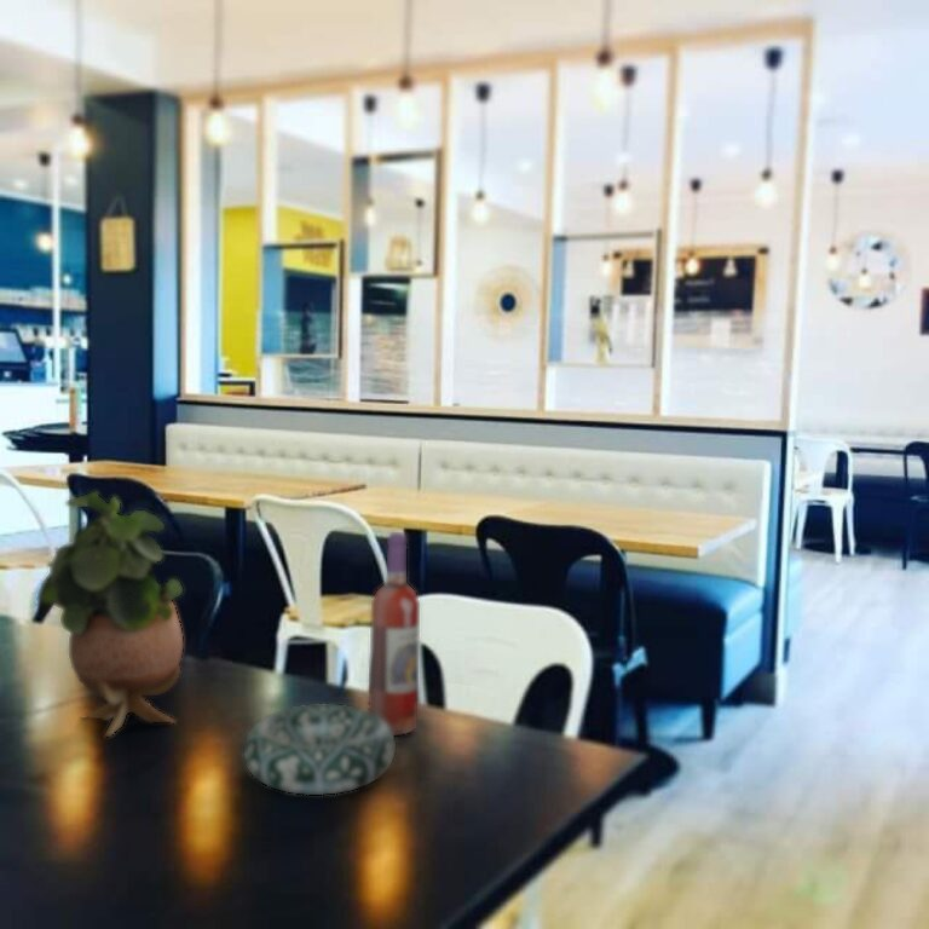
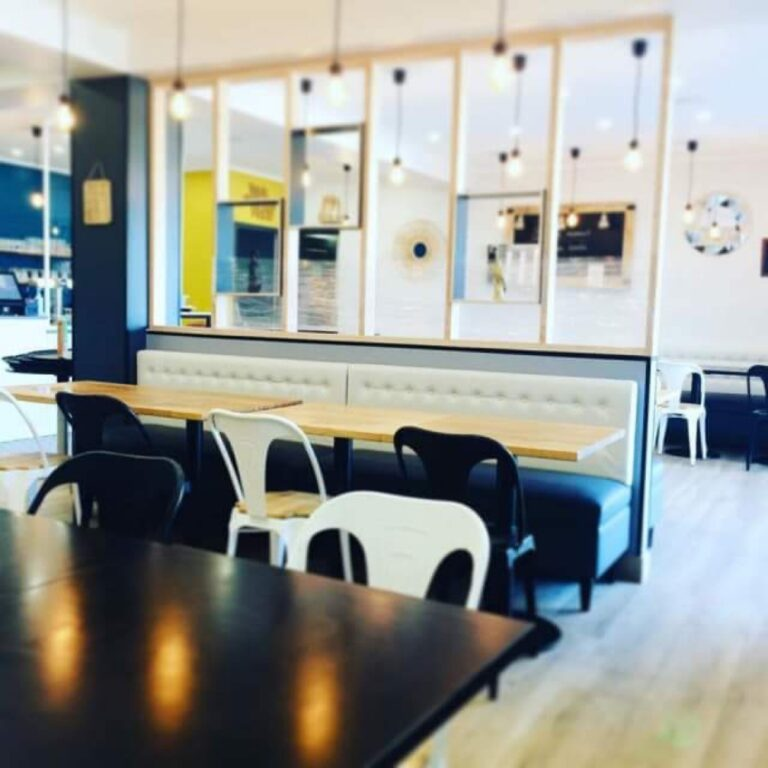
- wine bottle (394, 631)
- potted plant (111, 606)
- decorative bowl (319, 748)
